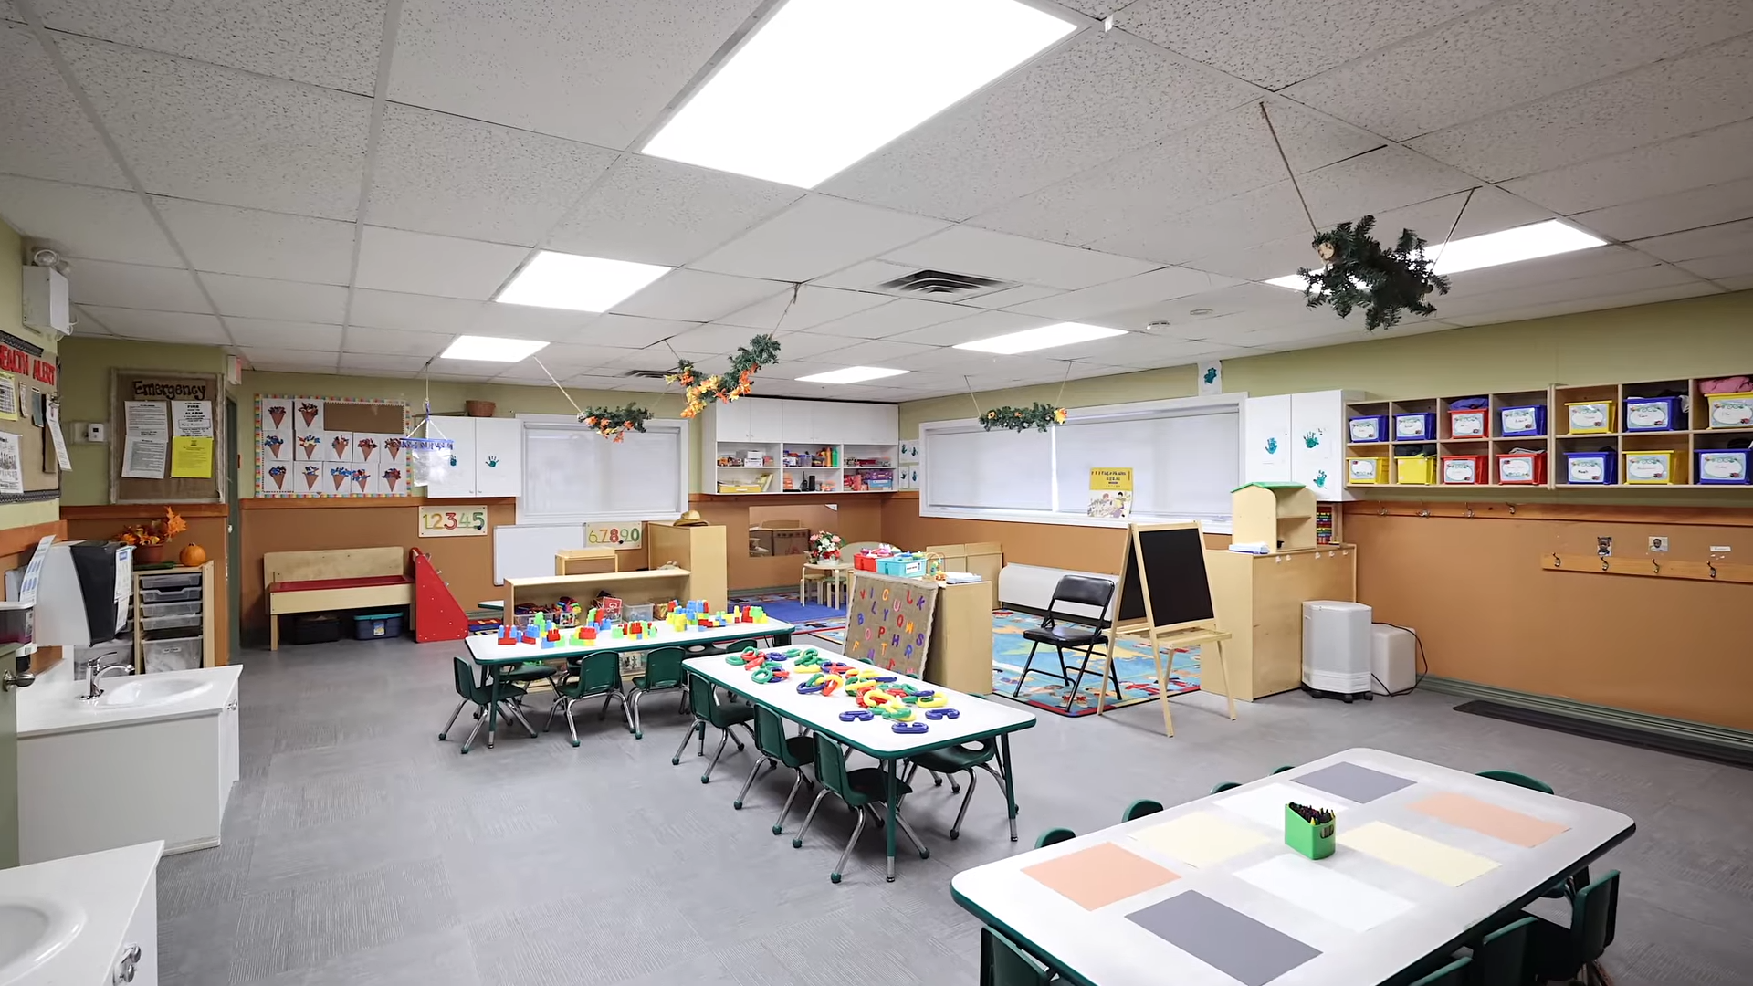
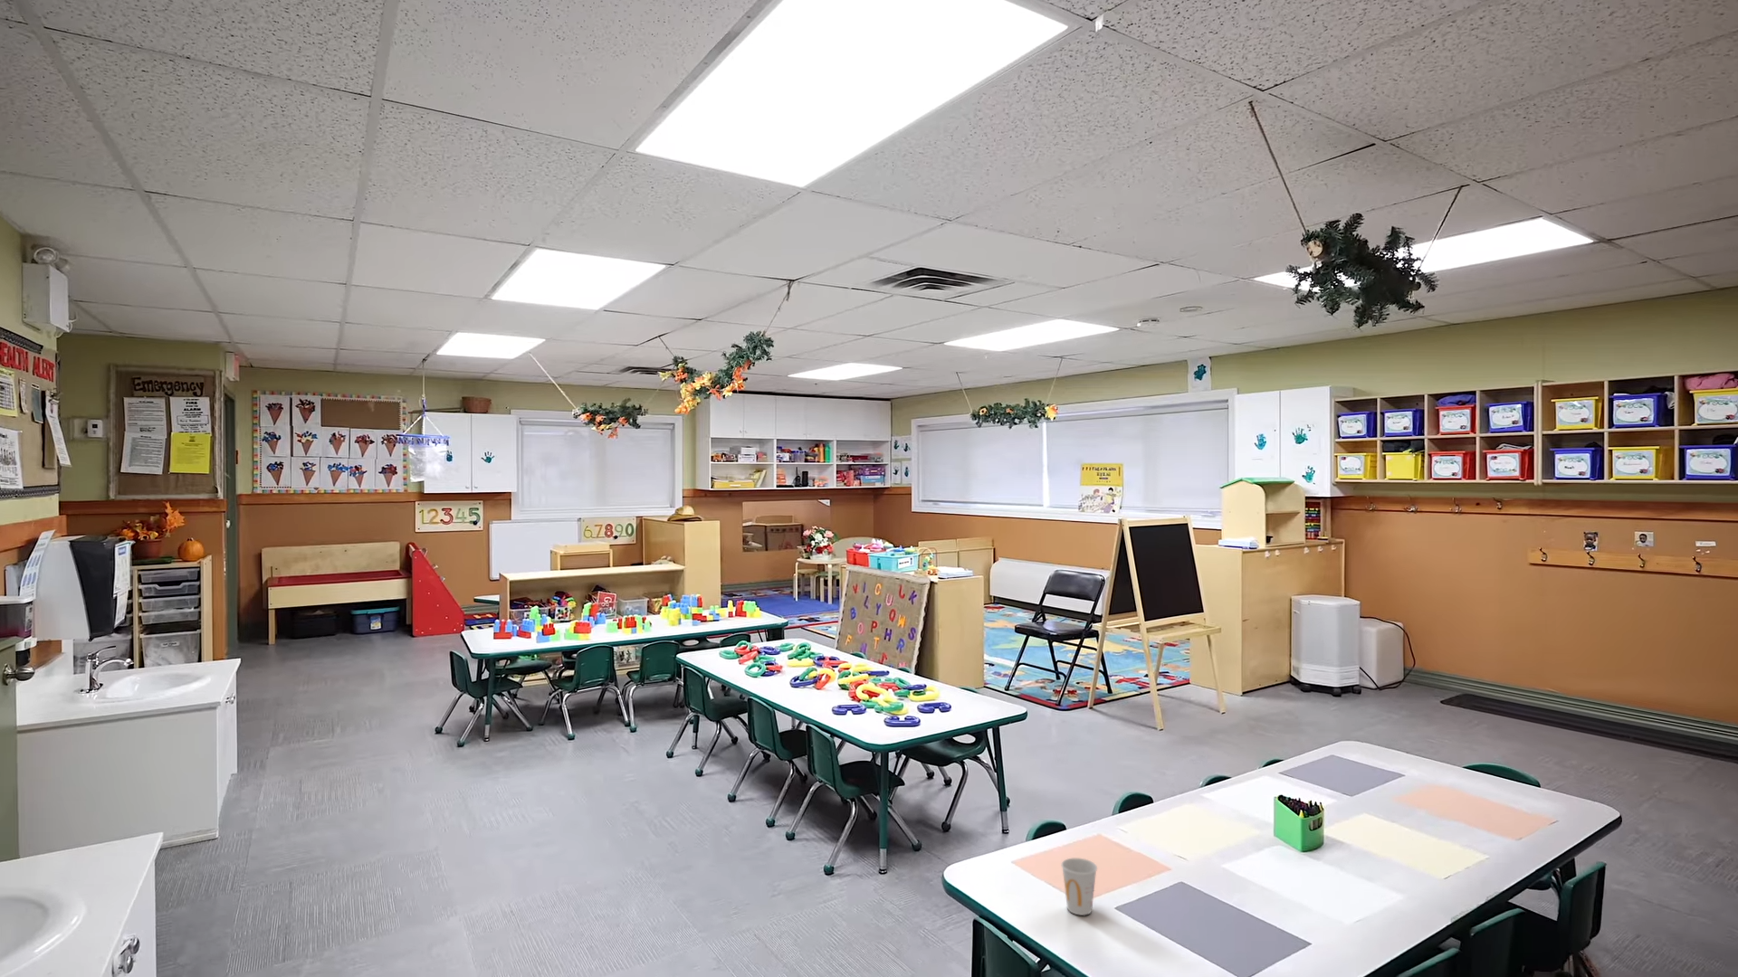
+ cup (1079, 886)
